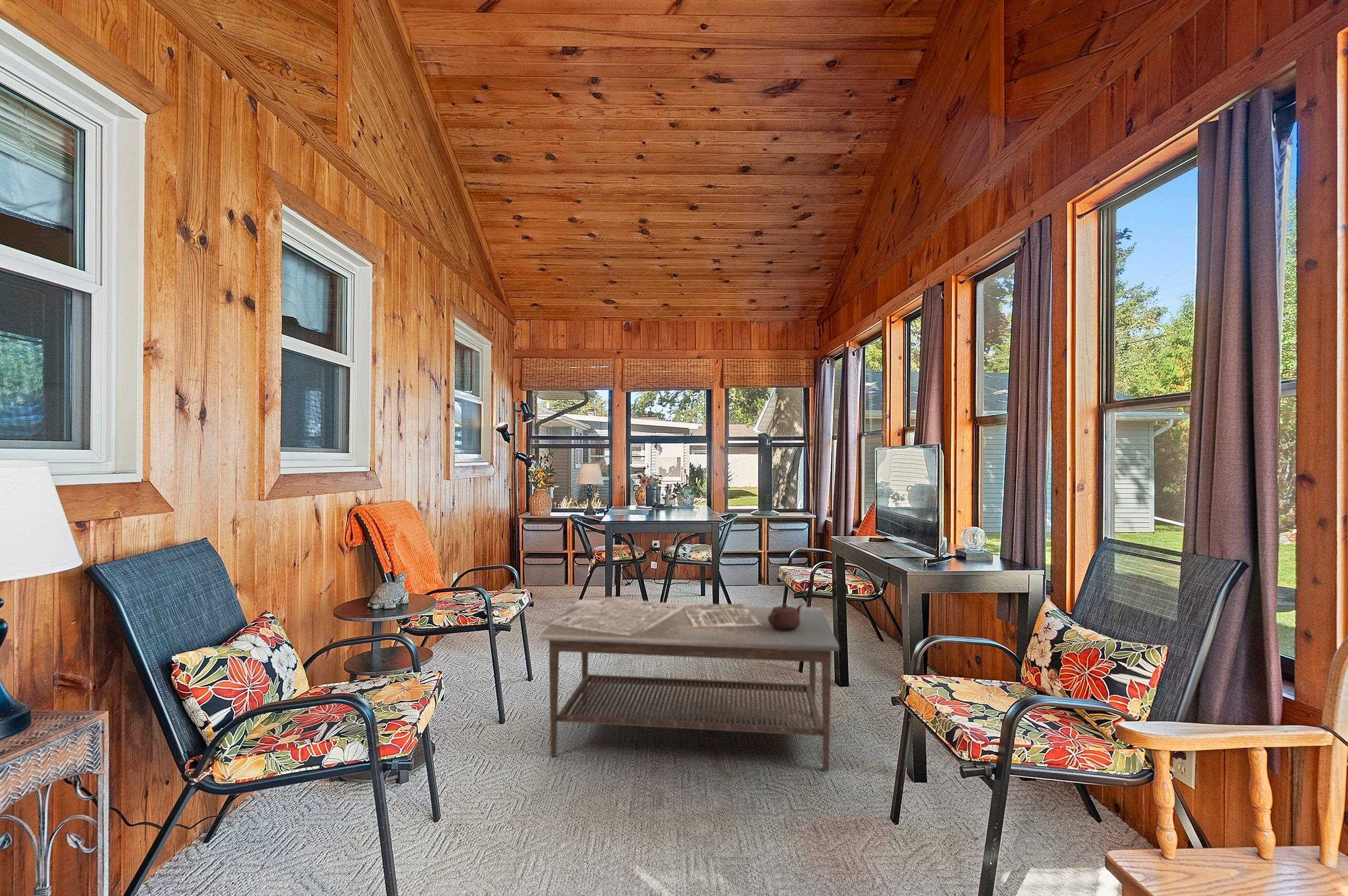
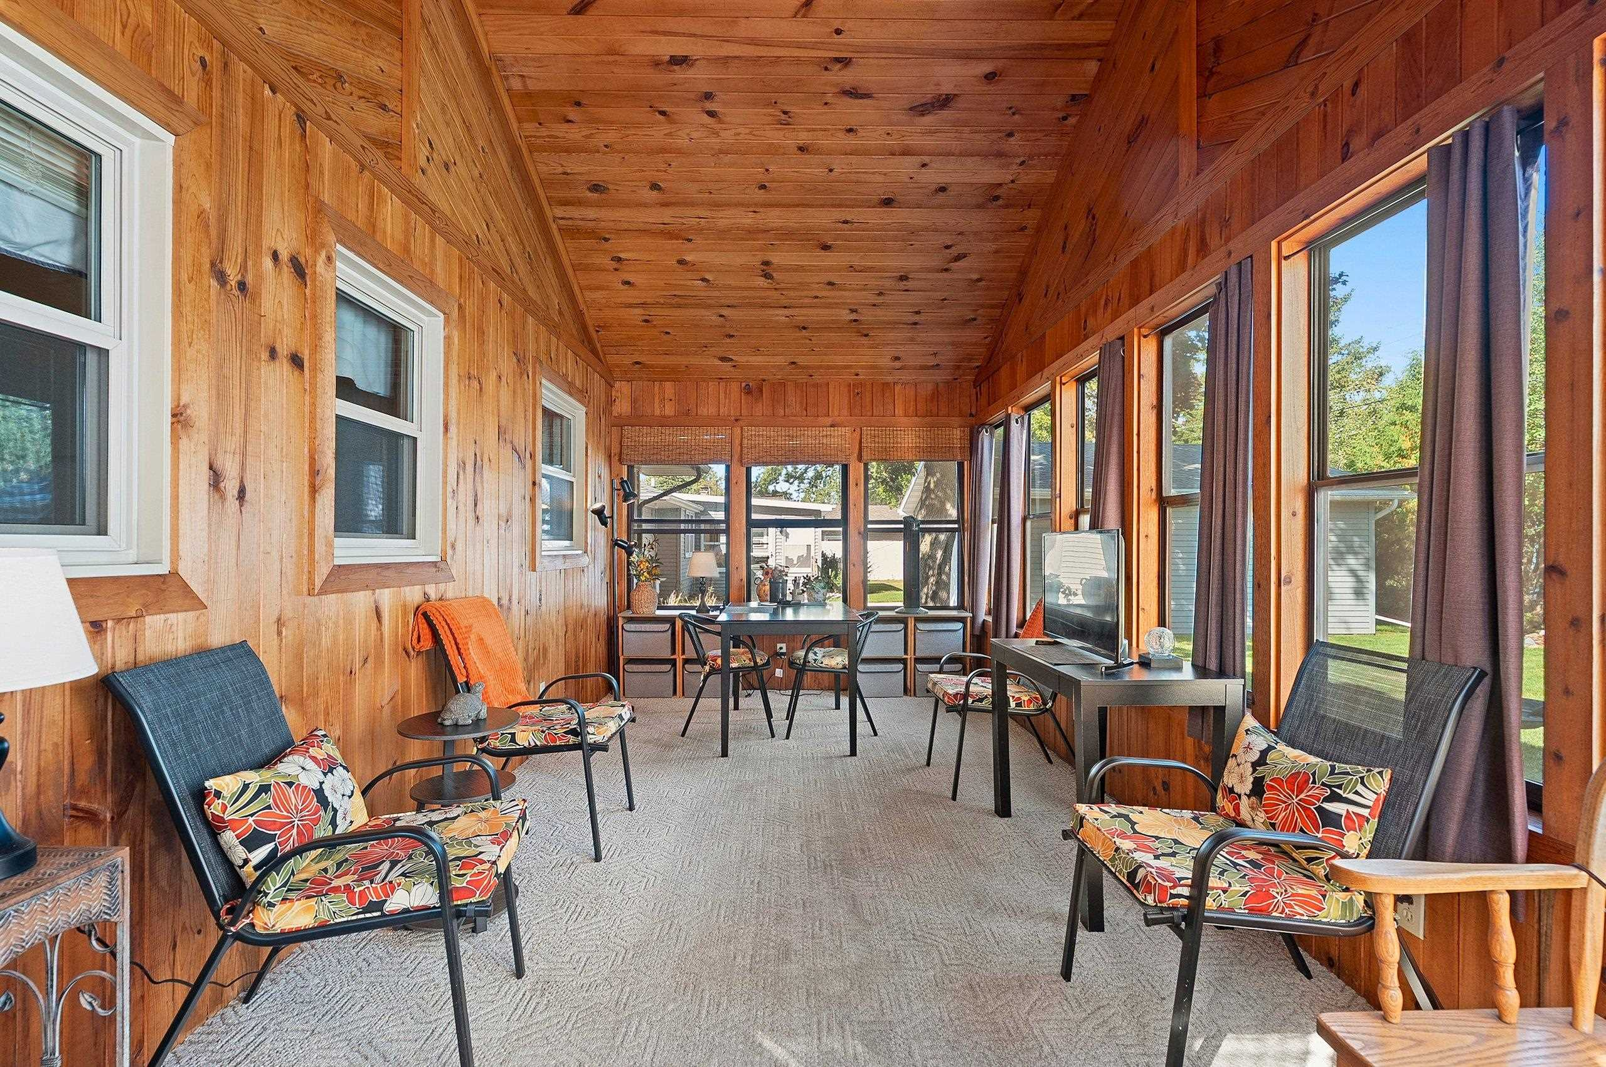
- coffee table (690, 656)
